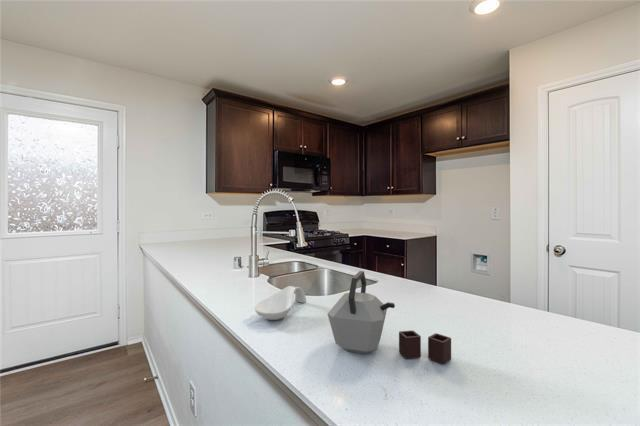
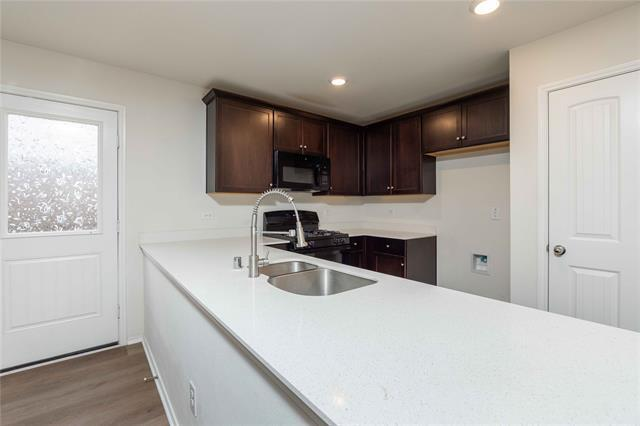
- kettle (385, 314)
- spoon rest (283, 301)
